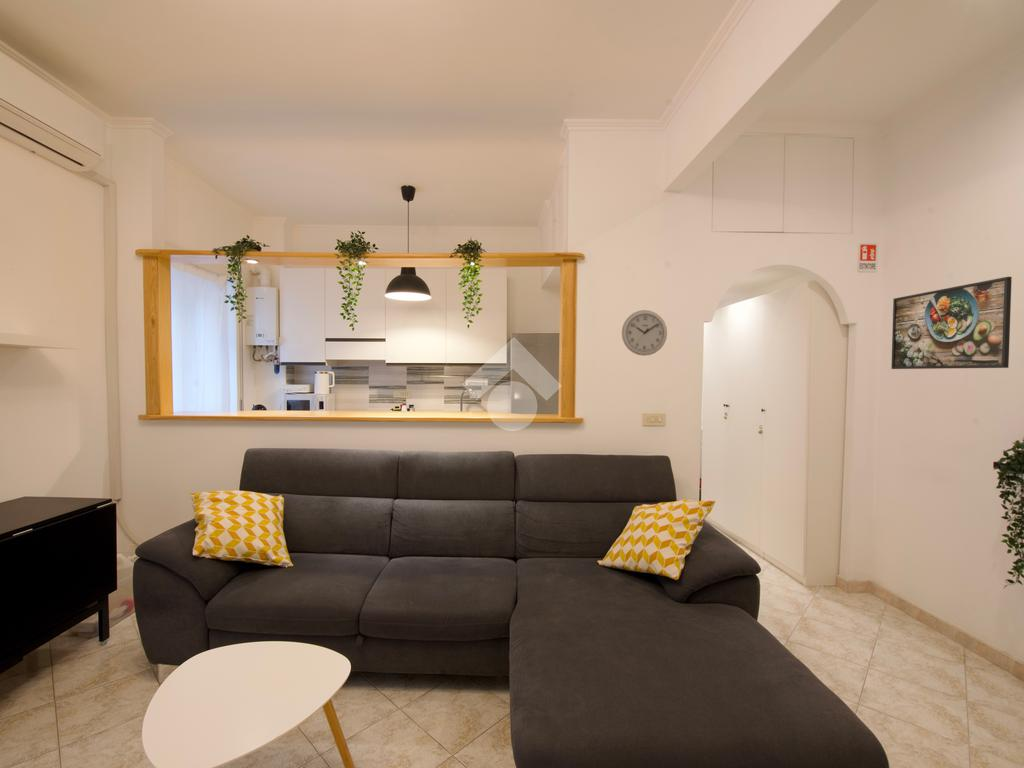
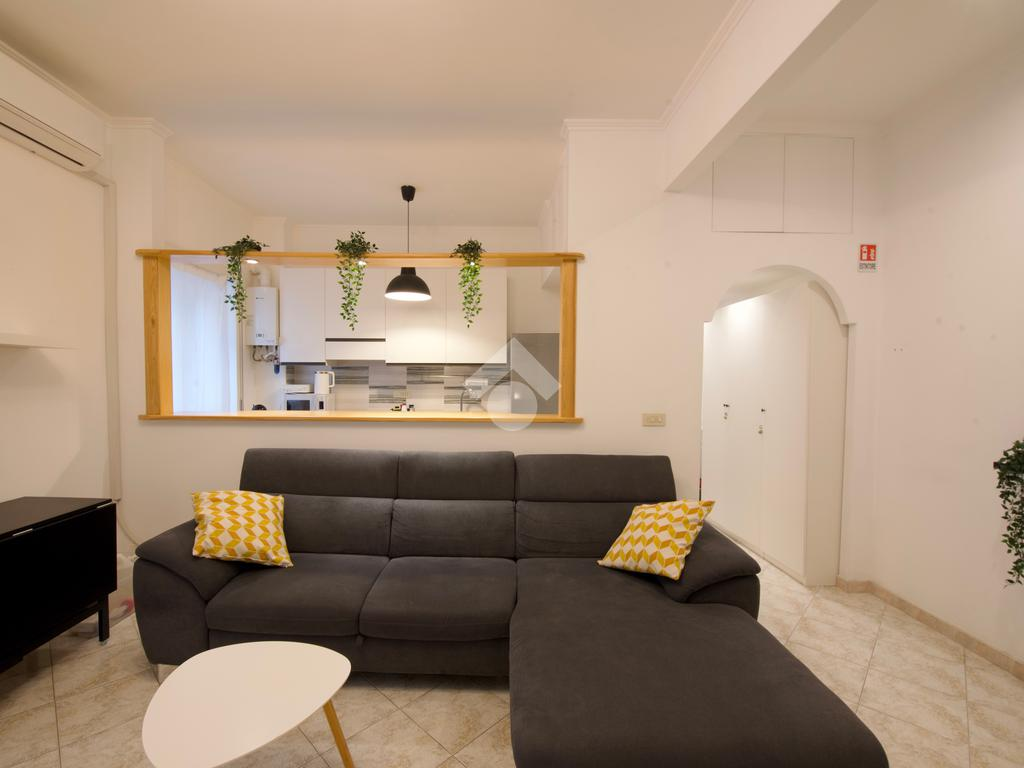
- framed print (943, 328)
- wall clock (644, 332)
